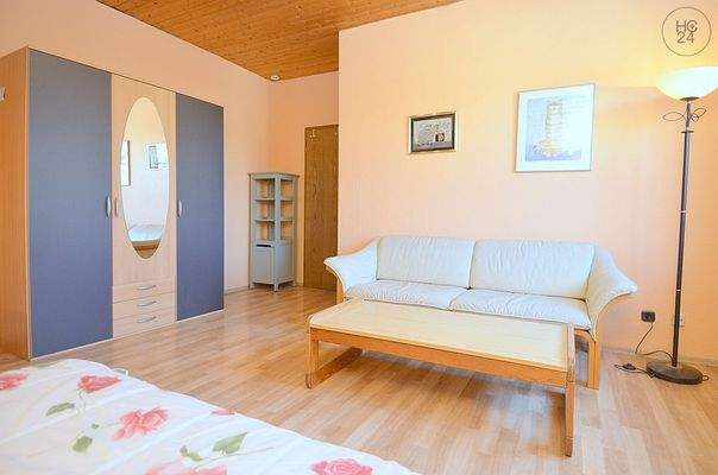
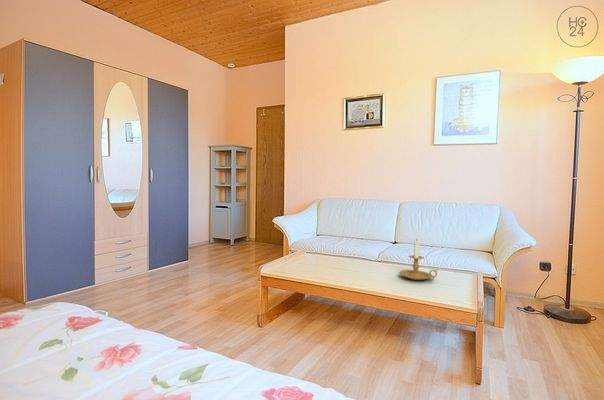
+ candle holder (416, 258)
